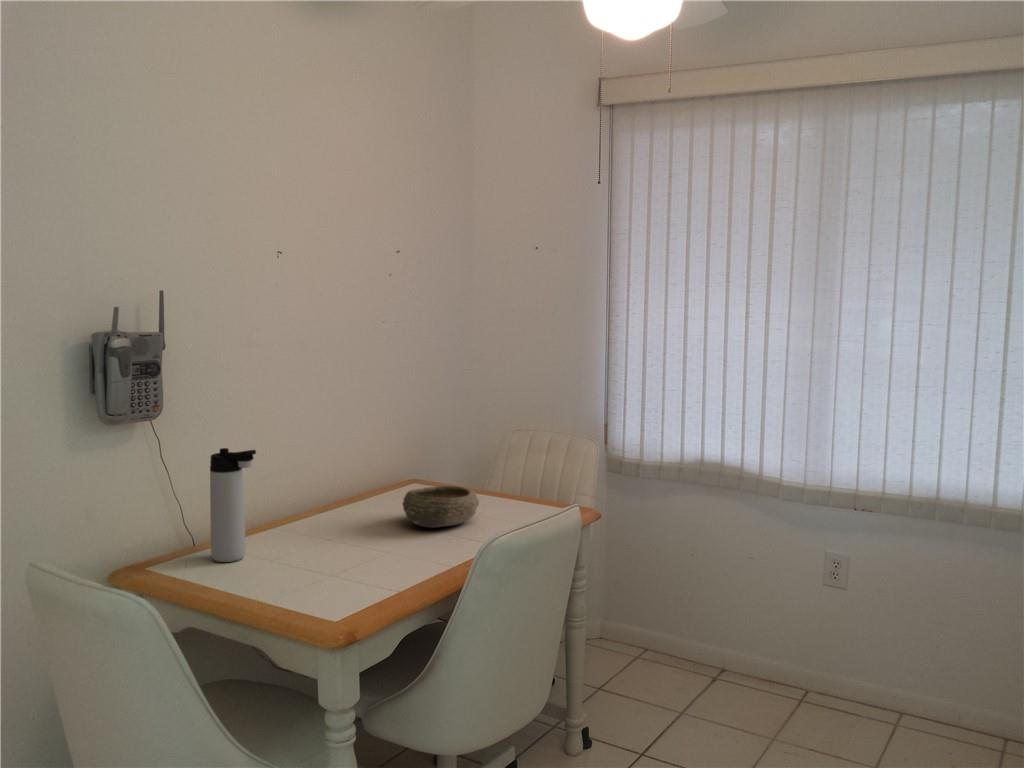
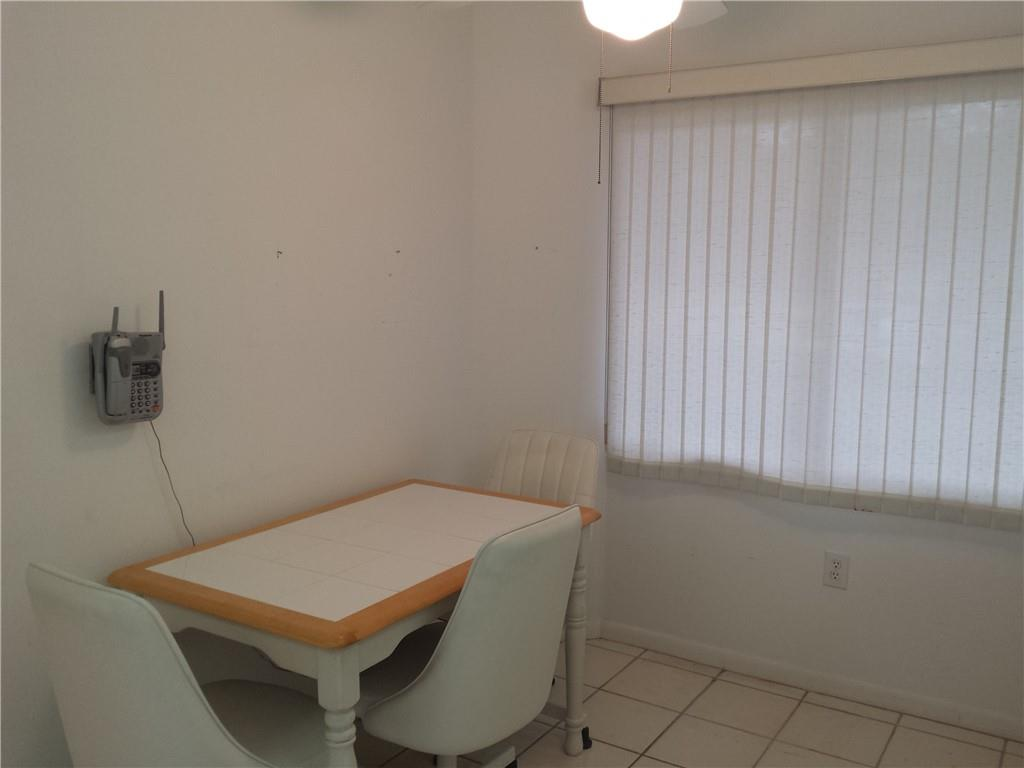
- bowl (440, 506)
- thermos bottle (234, 504)
